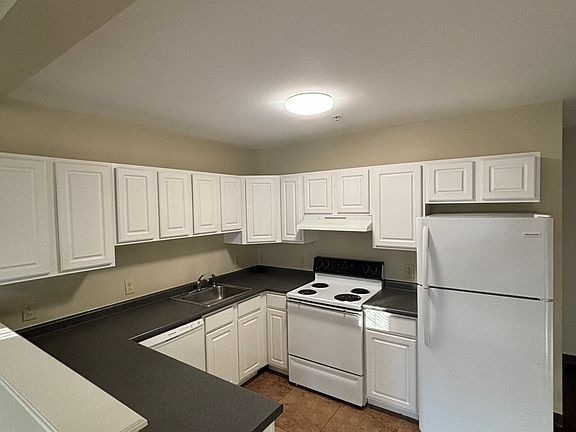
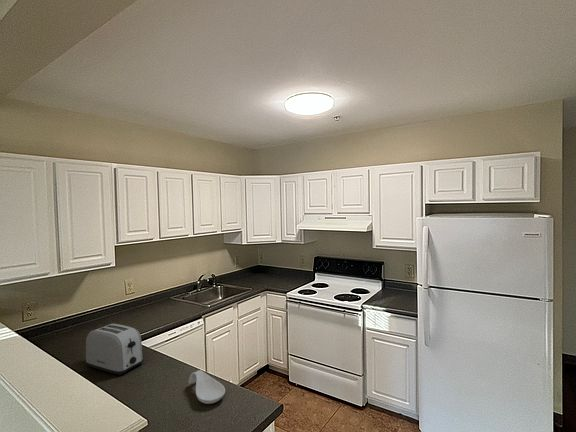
+ toaster (114, 346)
+ spoon rest (204, 385)
